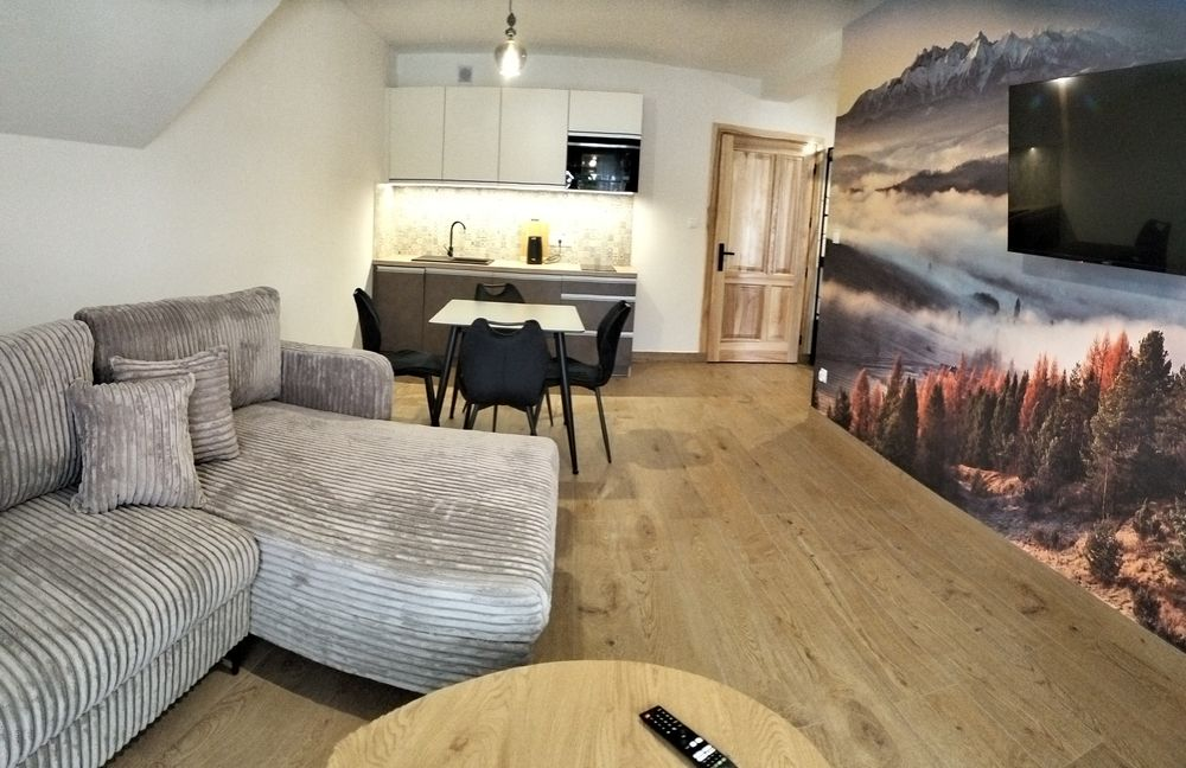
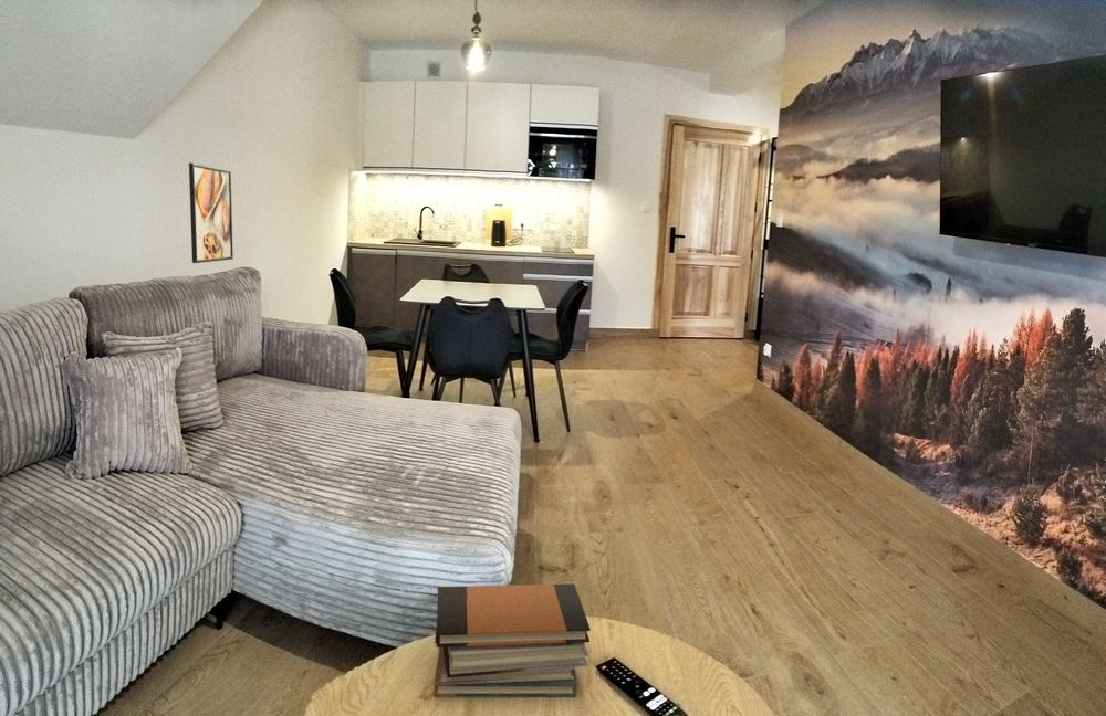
+ book stack (509, 639)
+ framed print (212, 214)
